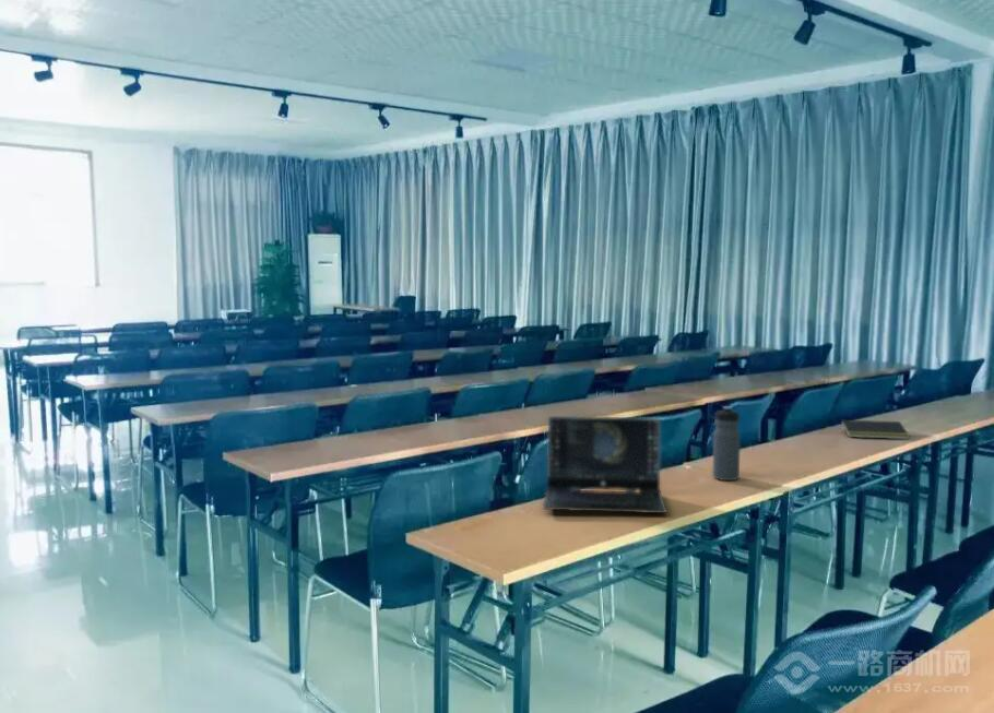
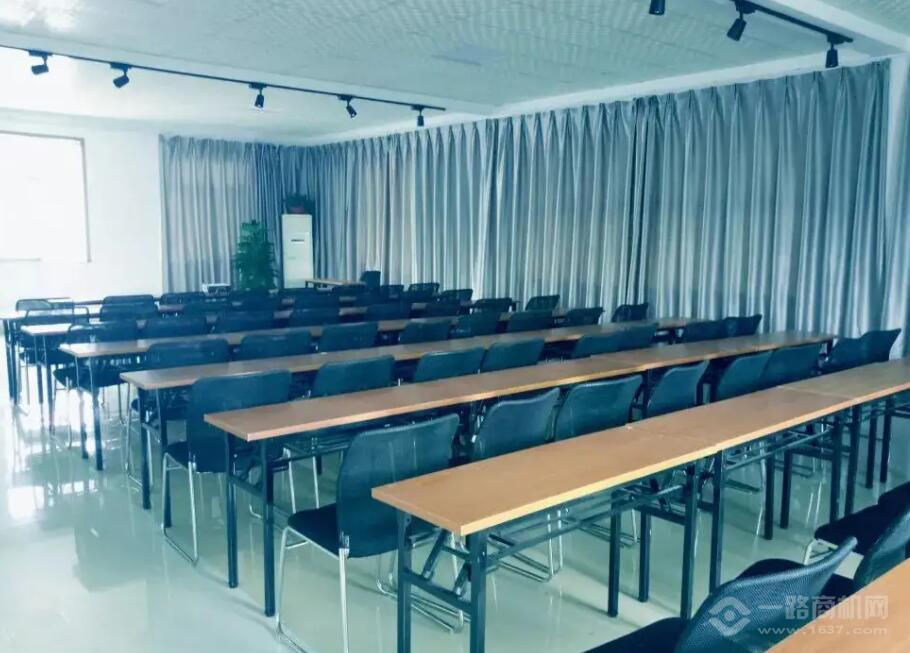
- water bottle (726, 442)
- notepad (874, 429)
- laptop (603, 463)
